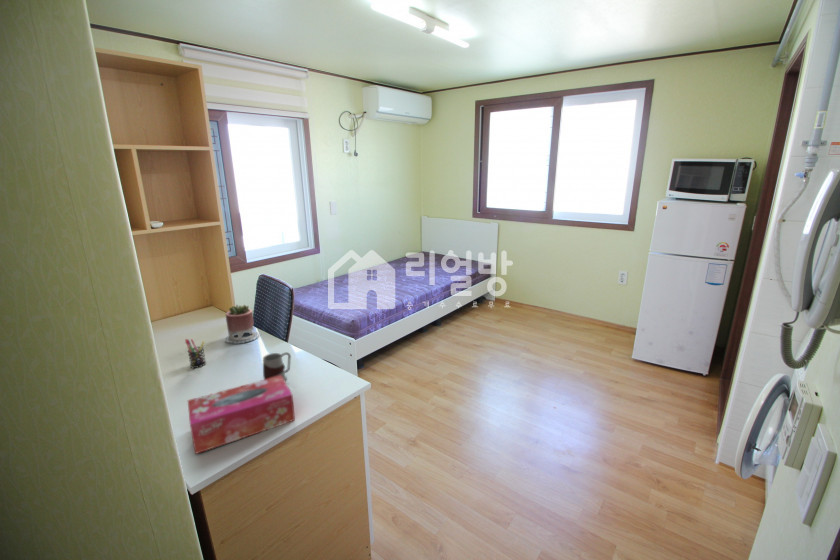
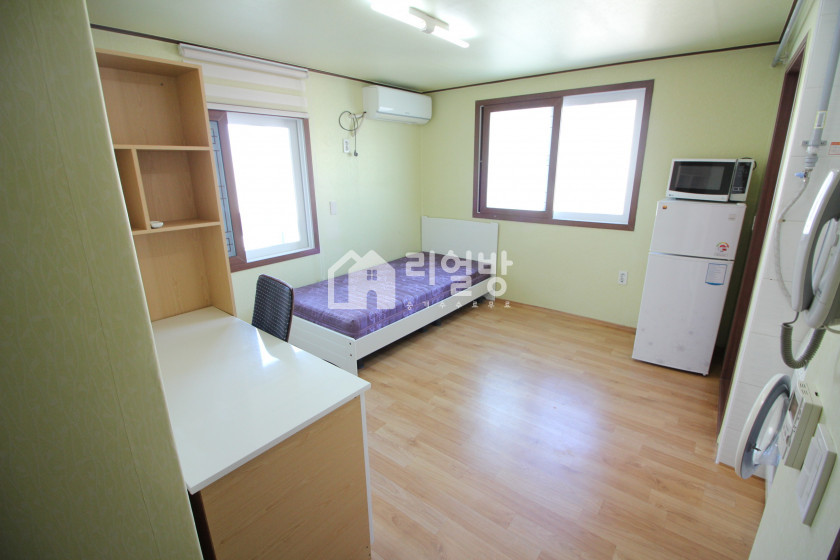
- tissue box (242, 410)
- mug (277, 367)
- pen holder (194, 352)
- succulent planter (240, 321)
